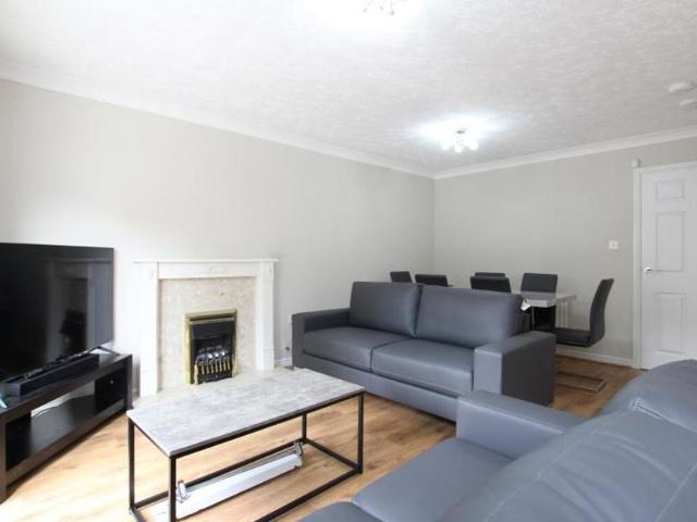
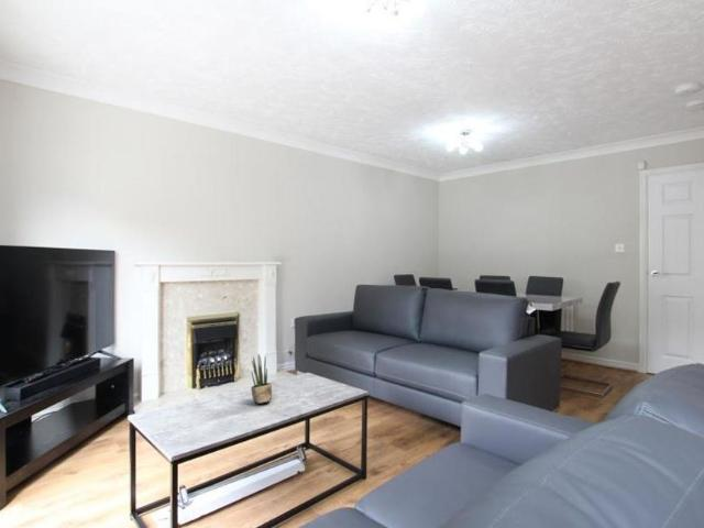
+ potted plant (260, 376)
